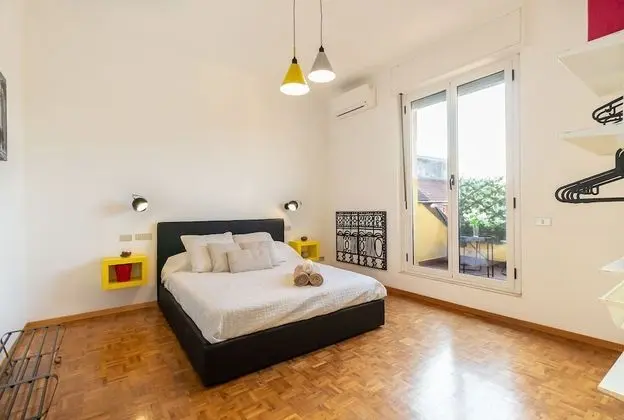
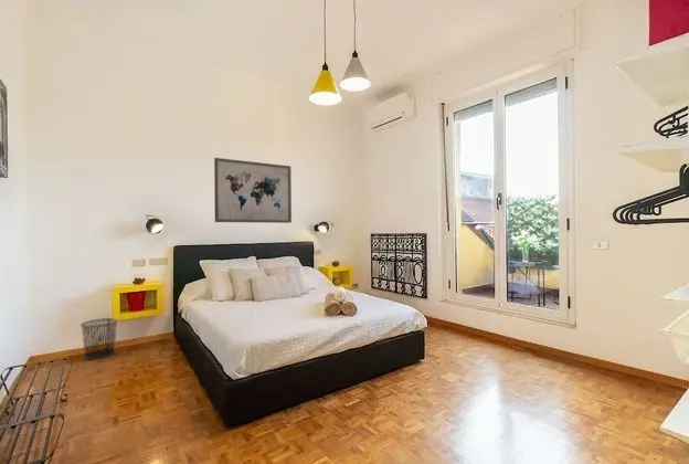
+ waste bin (99, 338)
+ wall art (255, 192)
